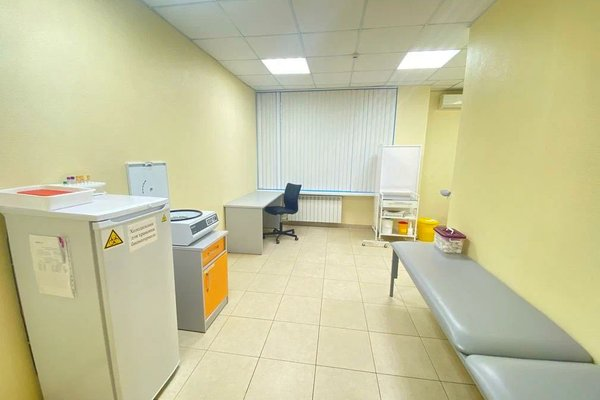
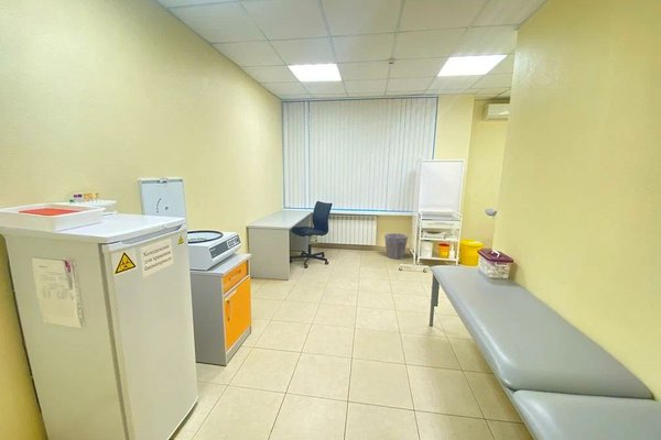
+ waste bin (395, 245)
